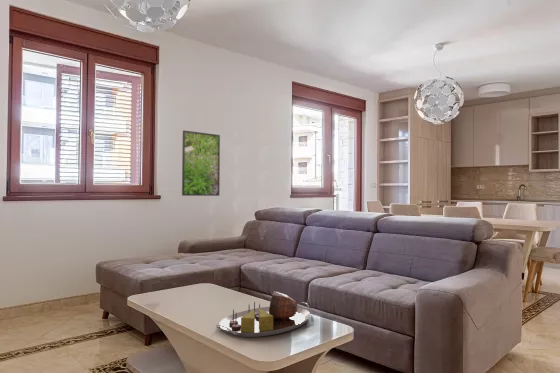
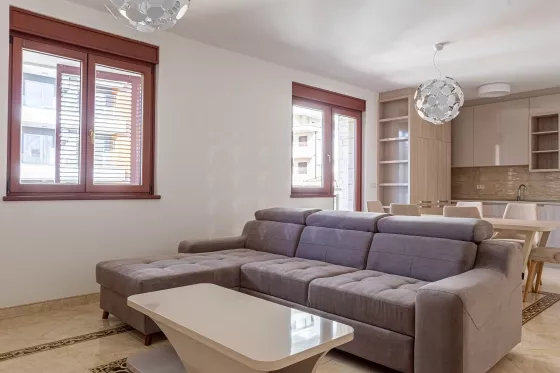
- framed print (201, 164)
- serving tray (266, 308)
